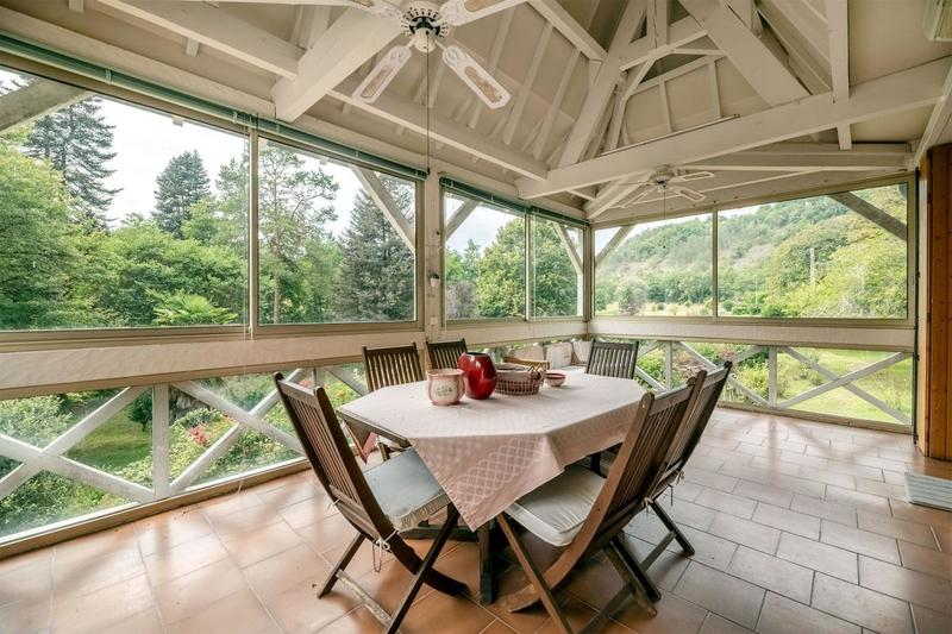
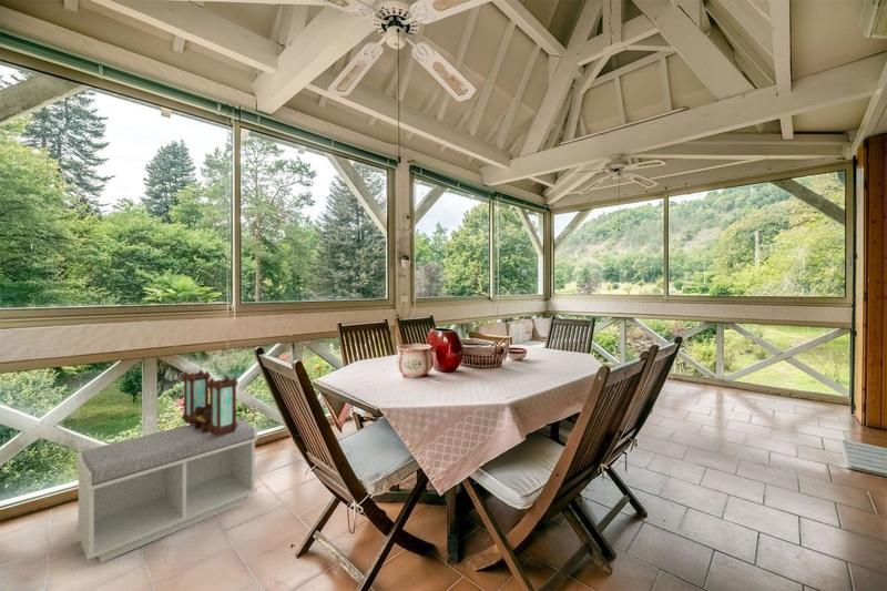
+ bench (174, 476)
+ lantern (210, 400)
